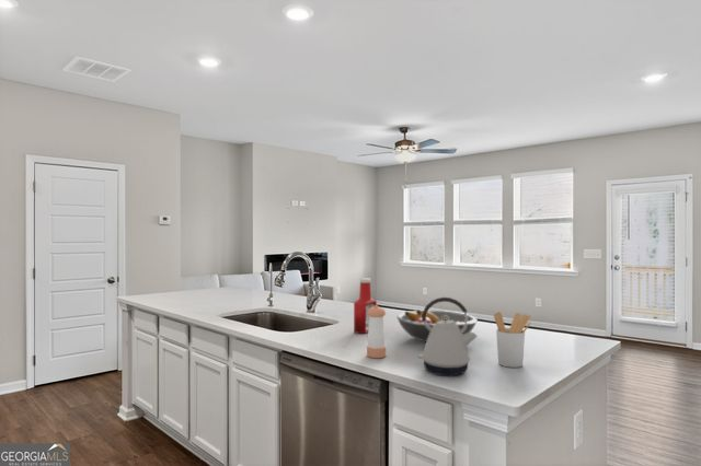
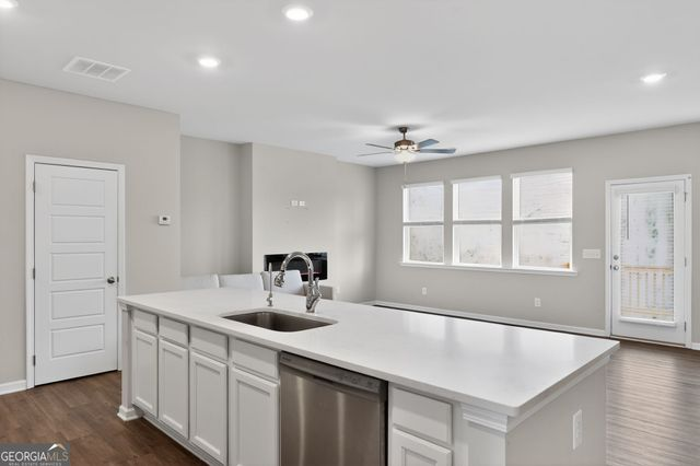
- pepper shaker (376, 330)
- kettle (447, 334)
- utensil holder (514, 338)
- soap bottle (365, 304)
- fruit bowl (434, 324)
